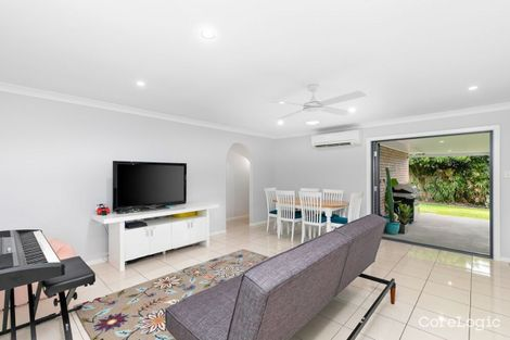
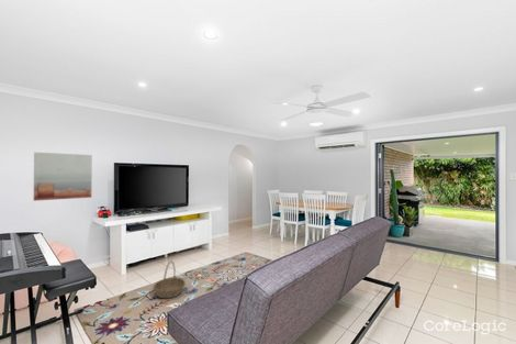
+ wall art (64, 176)
+ basket (169, 278)
